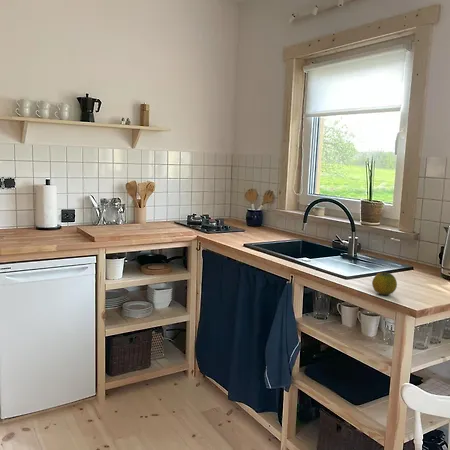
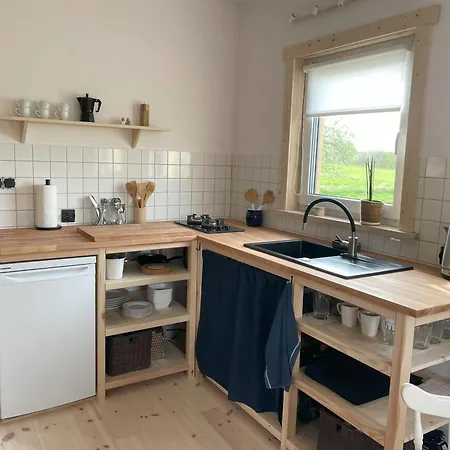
- fruit (384, 283)
